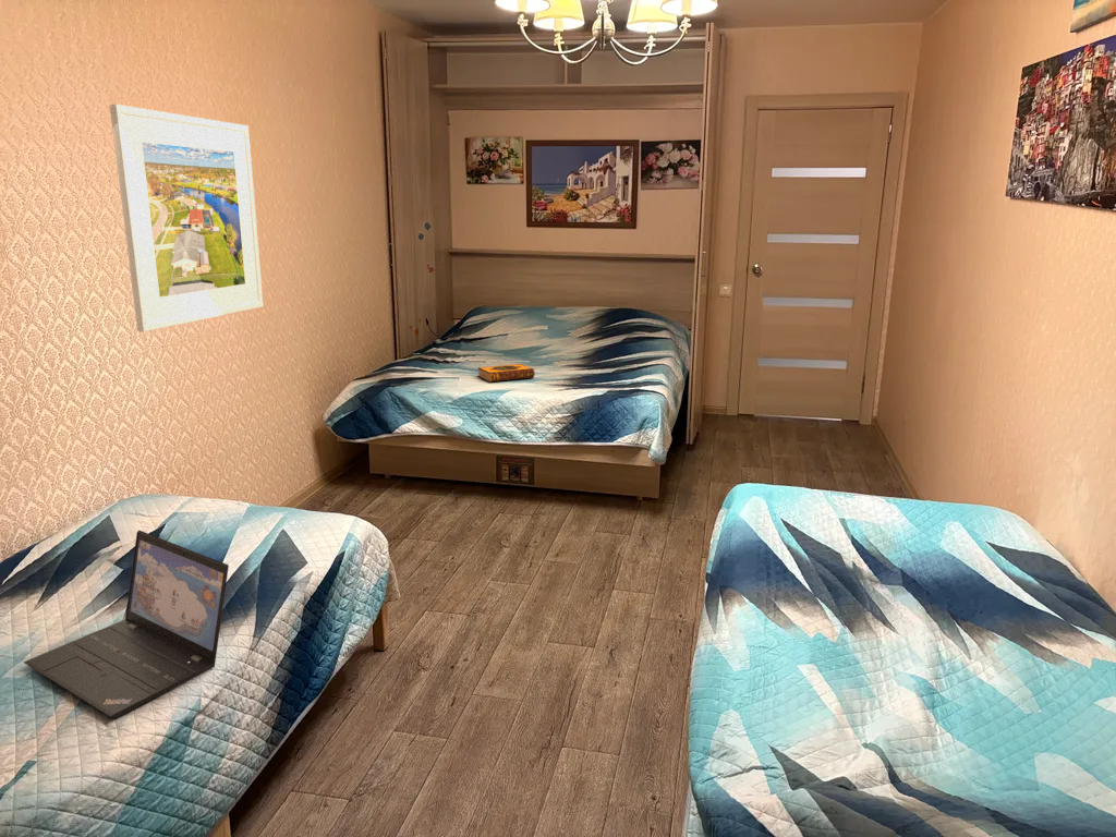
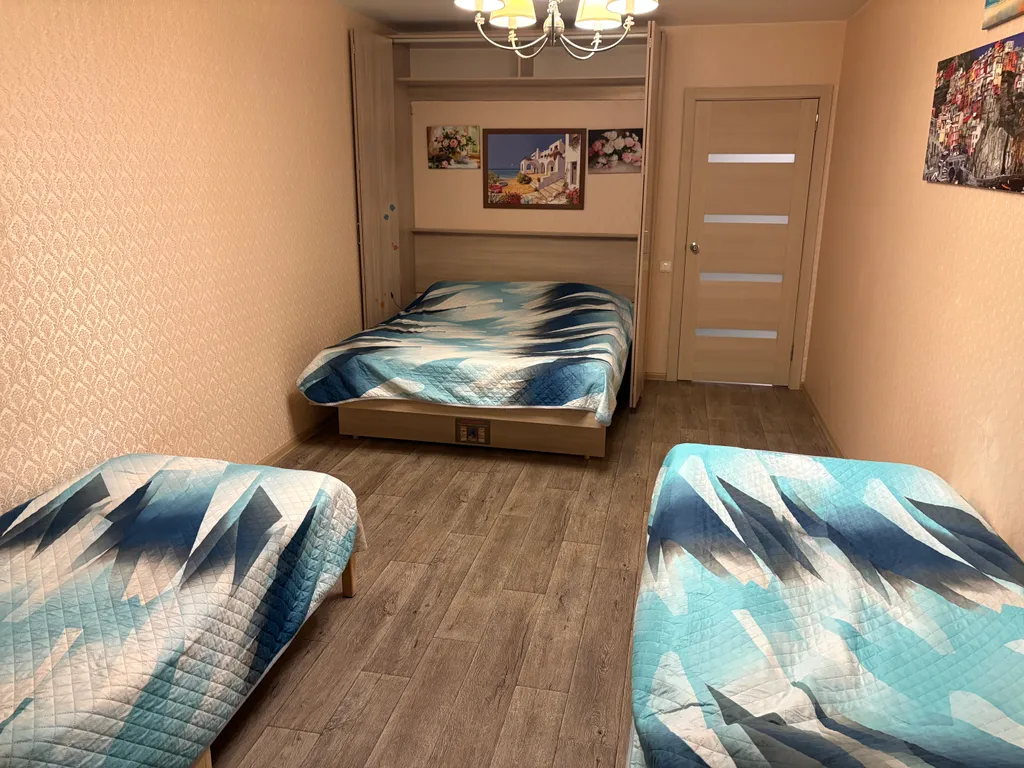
- laptop (126, 615)
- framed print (197, 220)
- hardback book (506, 373)
